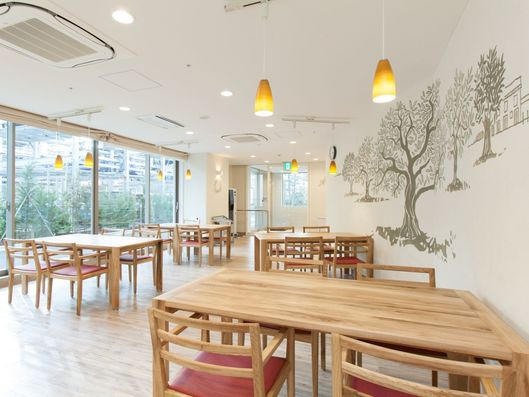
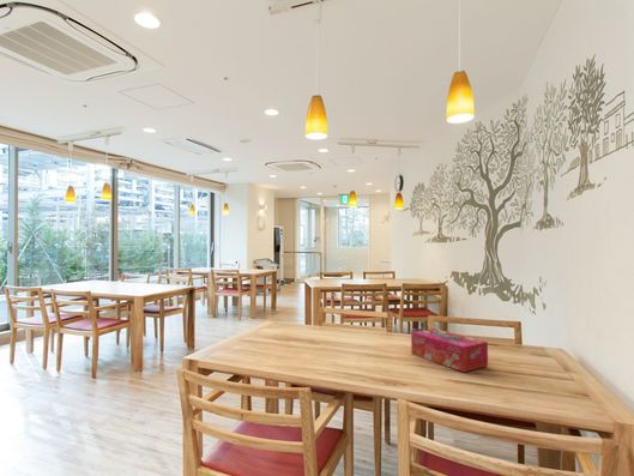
+ tissue box (447, 348)
